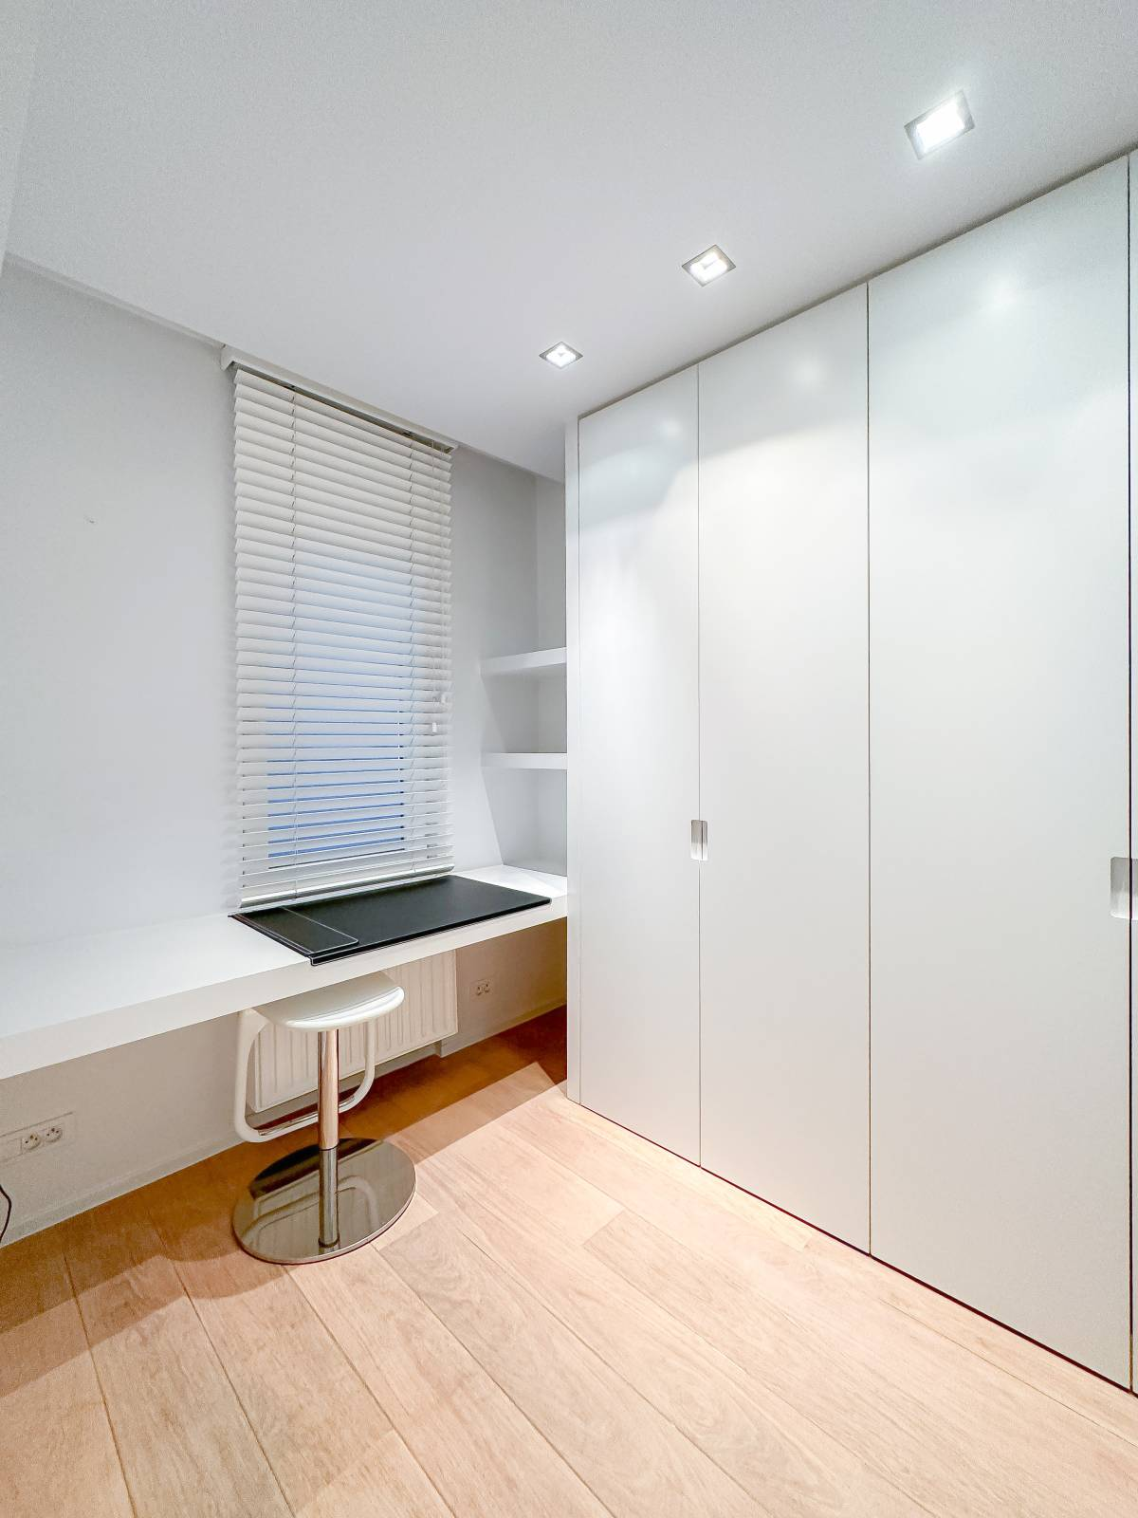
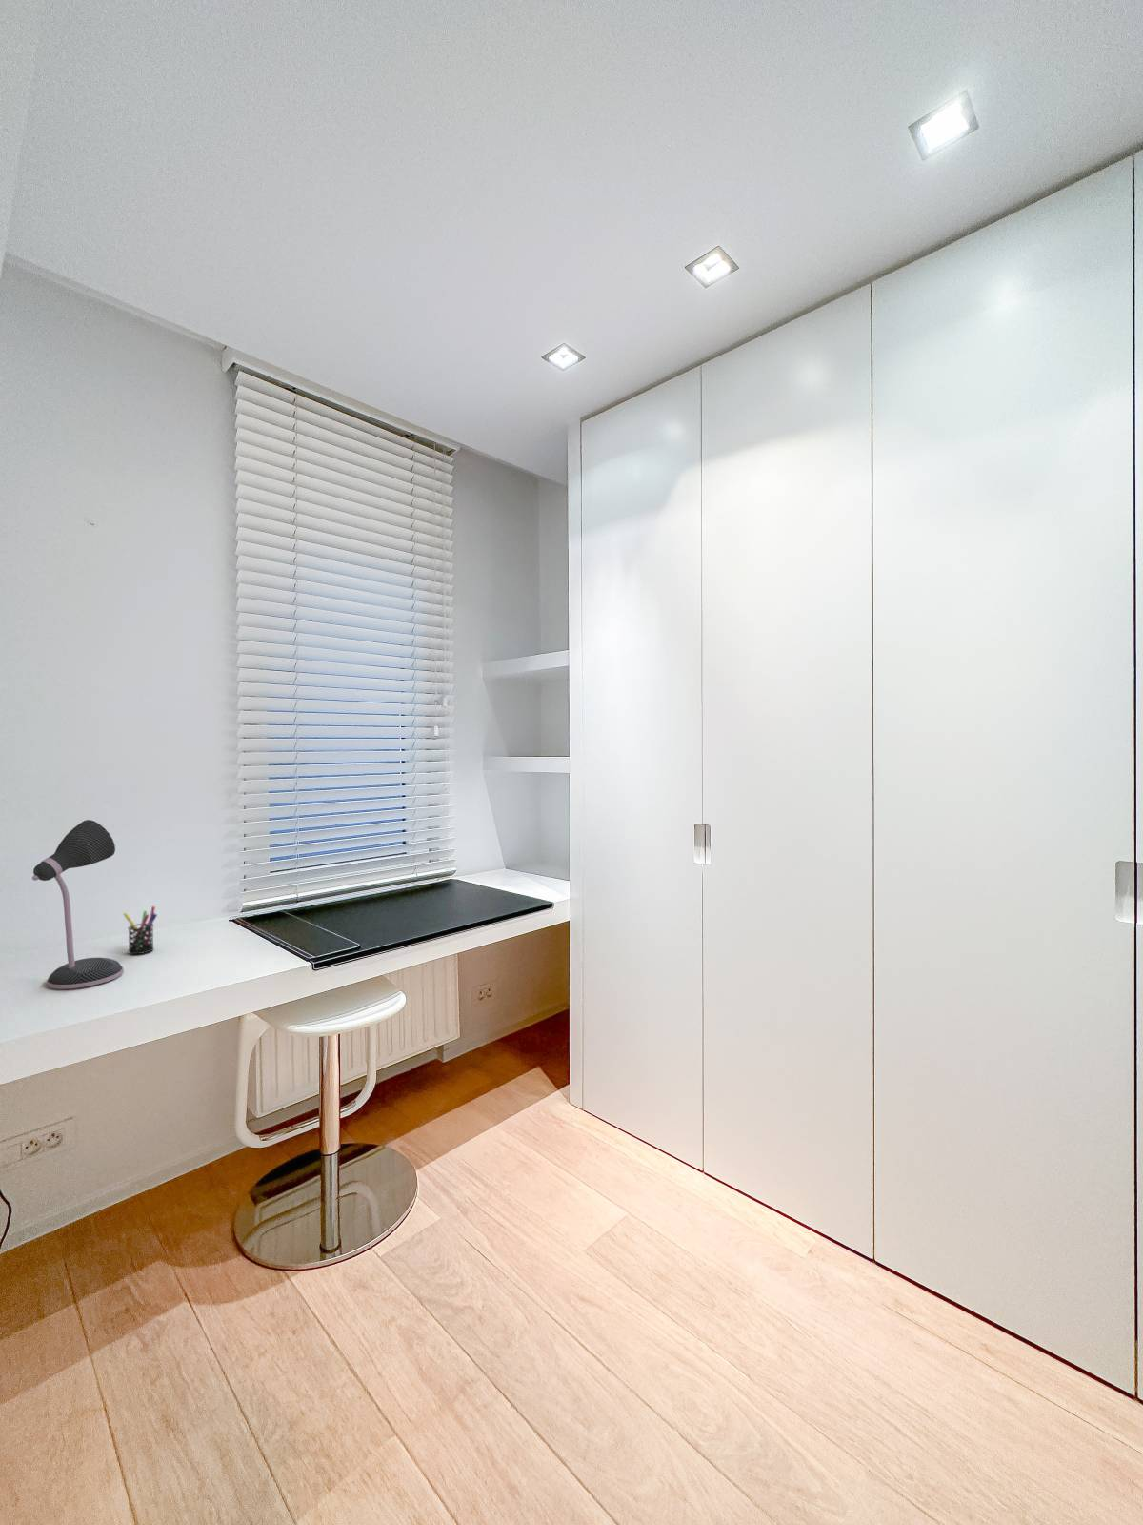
+ pen holder (143, 928)
+ desk lamp (70, 902)
